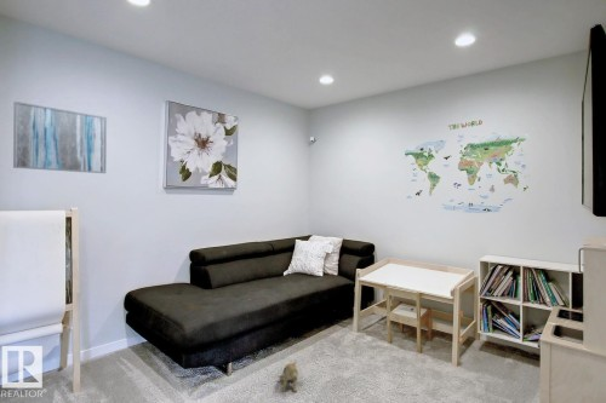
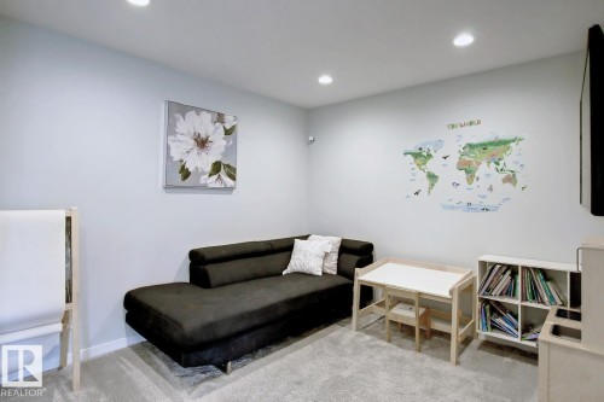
- plush toy (288, 367)
- wall art (63, 140)
